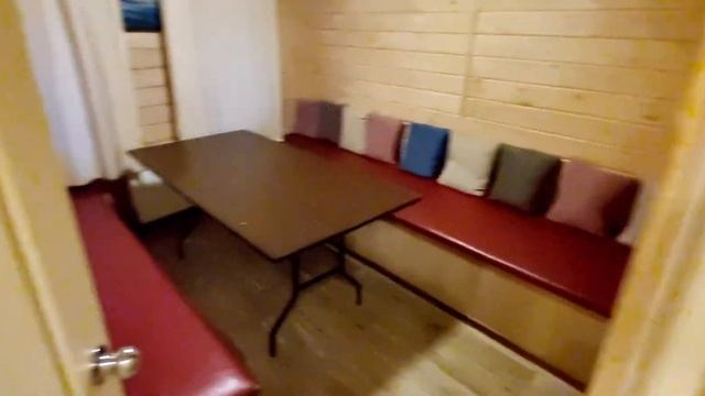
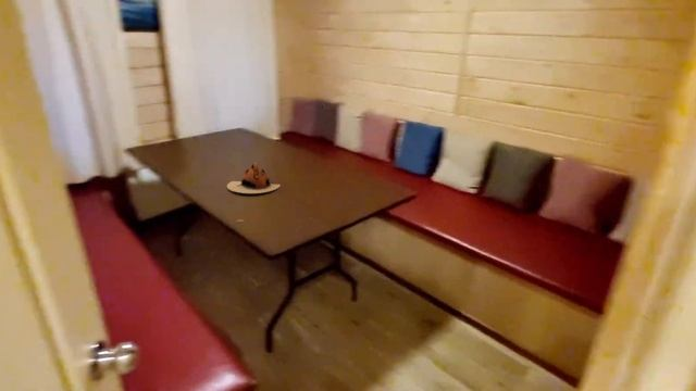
+ teapot (253, 174)
